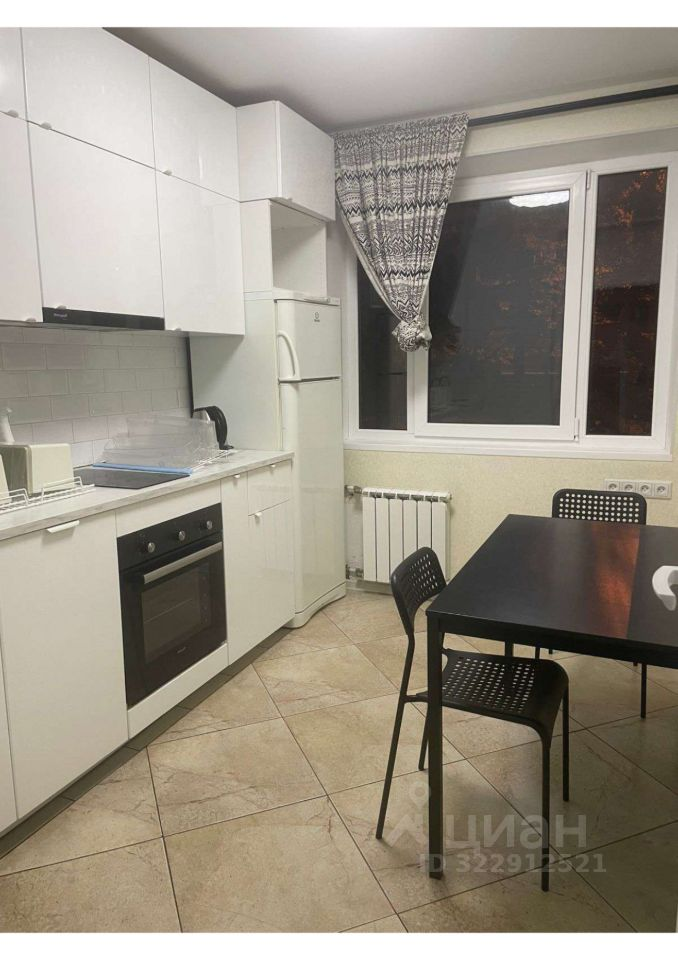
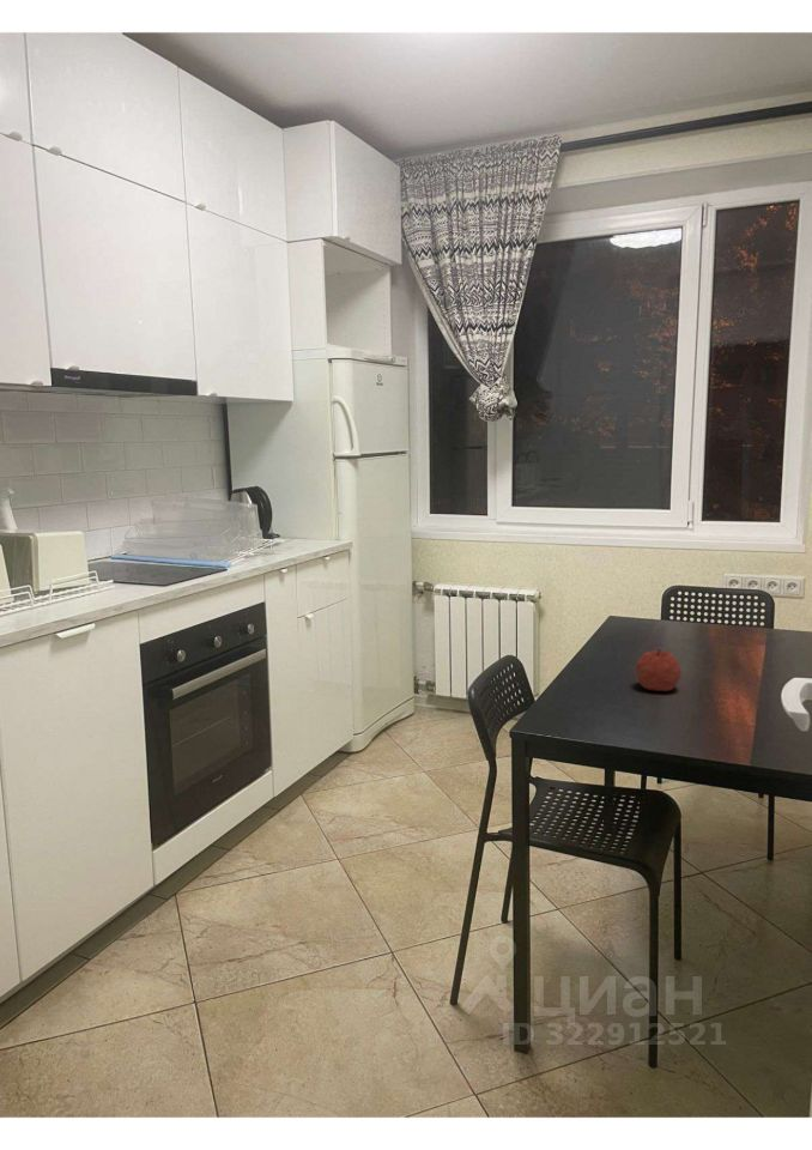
+ fruit (659, 667)
